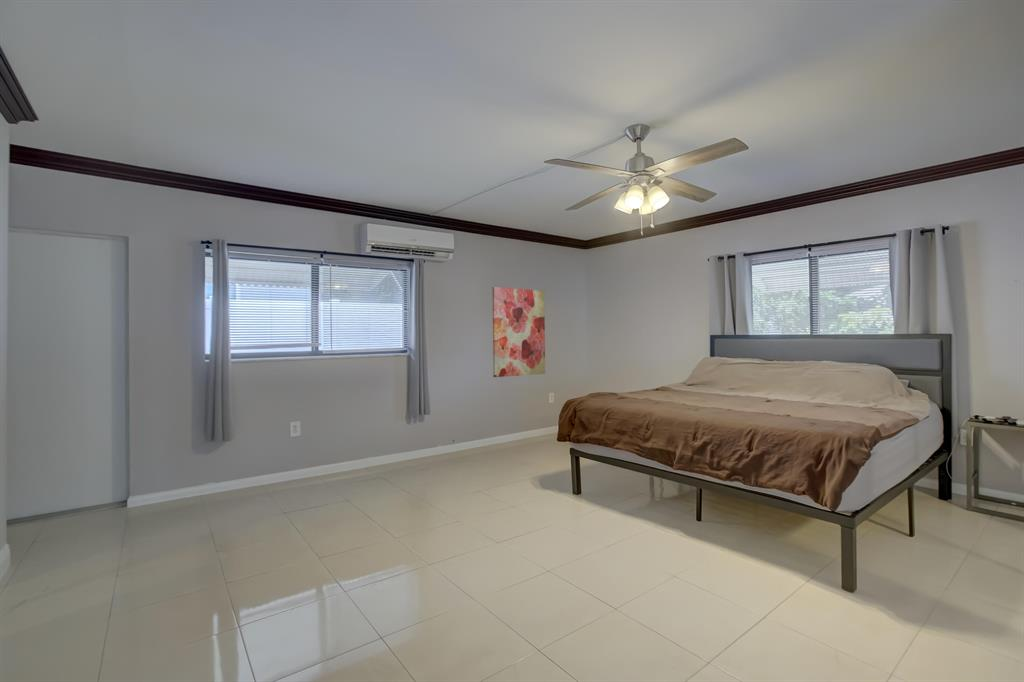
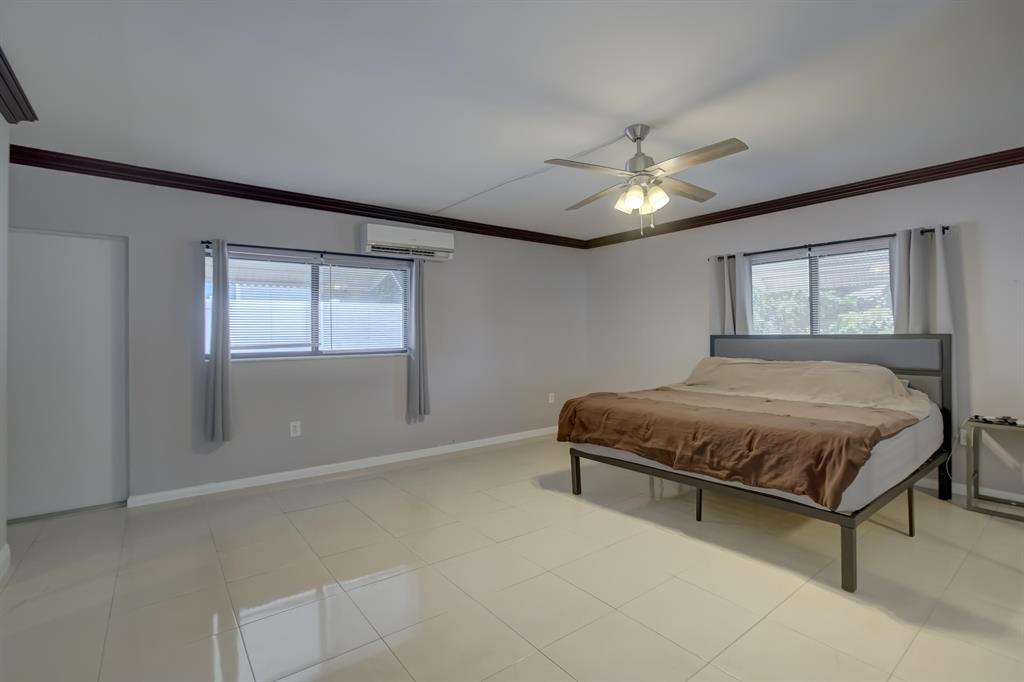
- wall art (519, 332)
